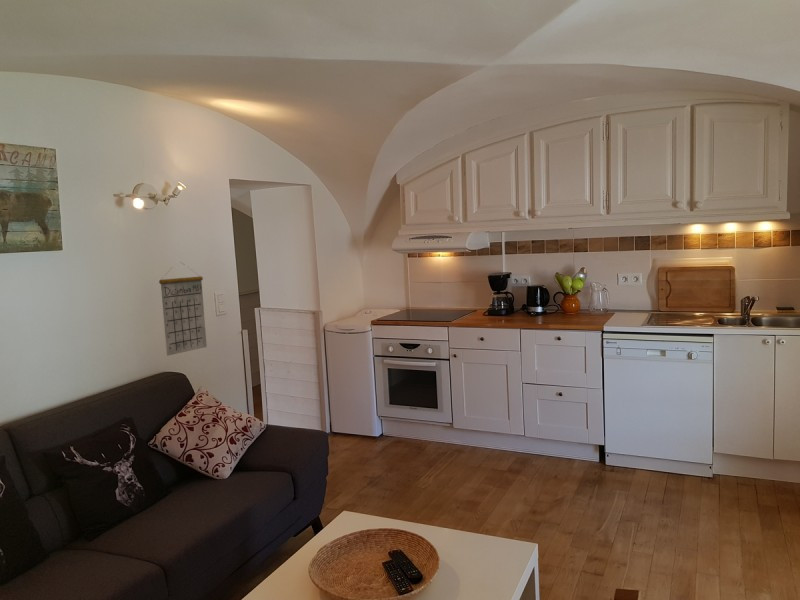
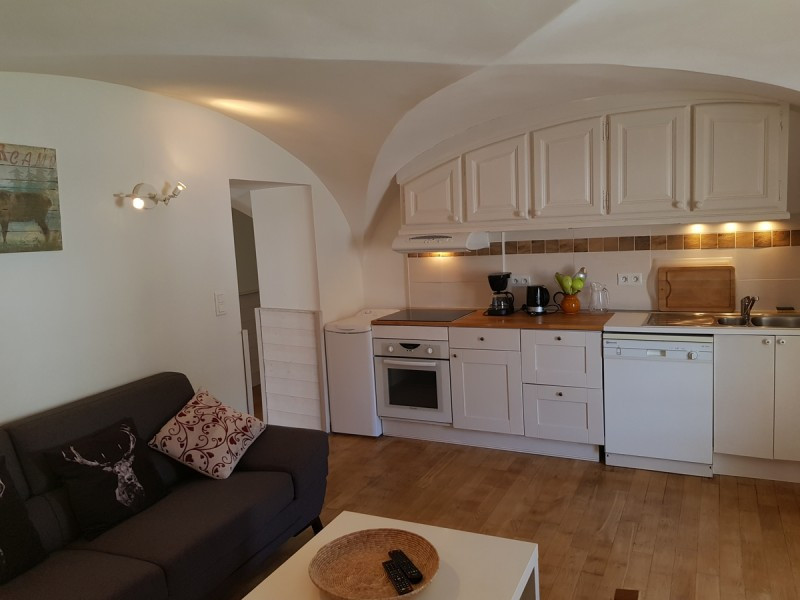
- calendar (183, 306)
